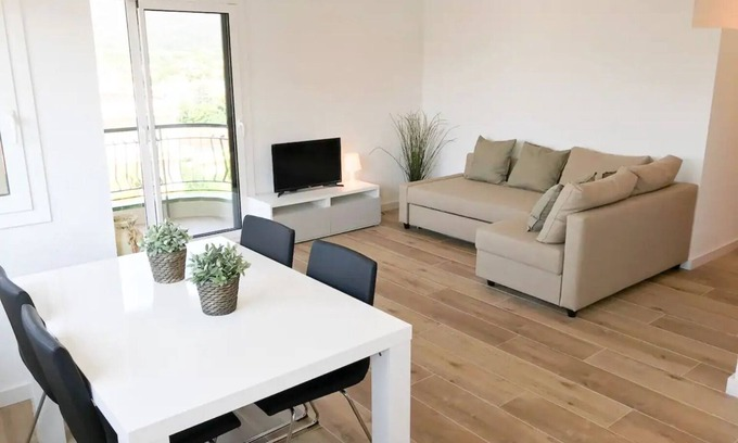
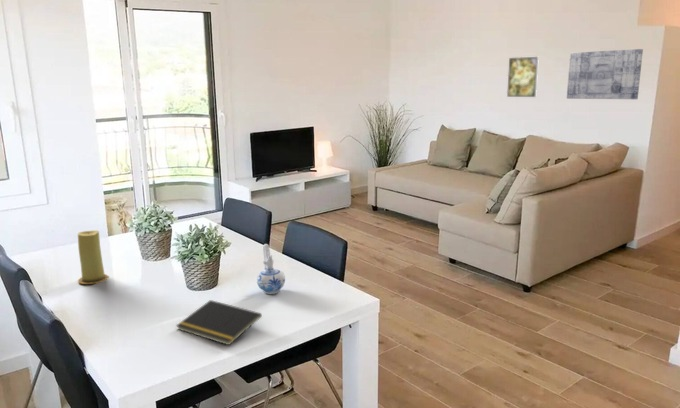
+ ceramic pitcher (270, 268)
+ wall art (602, 75)
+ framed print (522, 77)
+ notepad (219, 321)
+ candle (90, 255)
